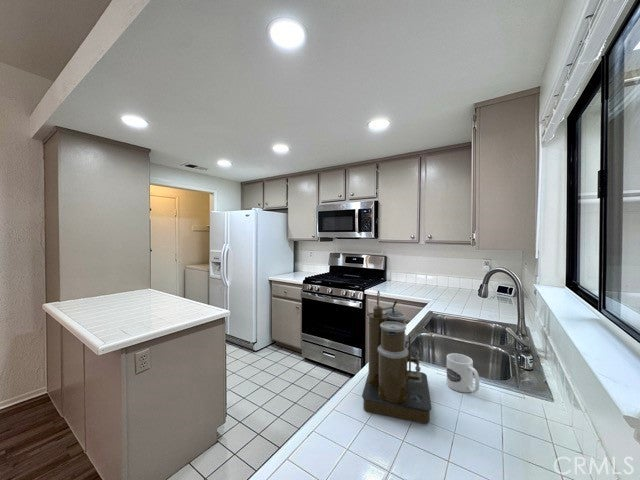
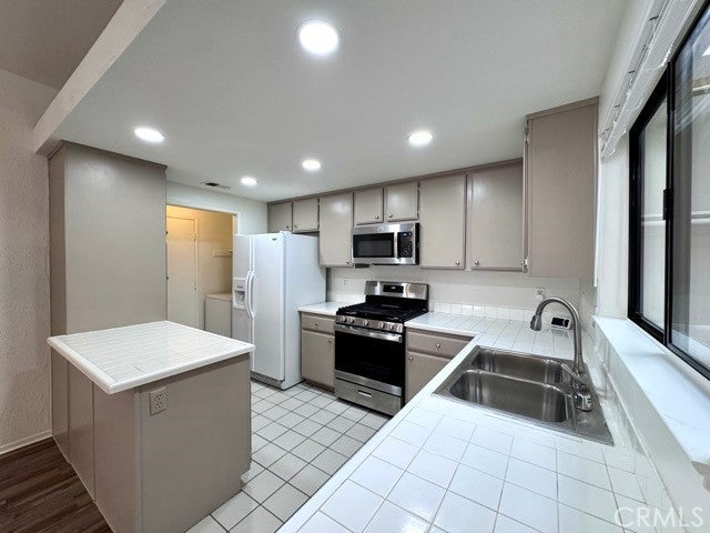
- mug (463, 374)
- coffee maker (396, 344)
